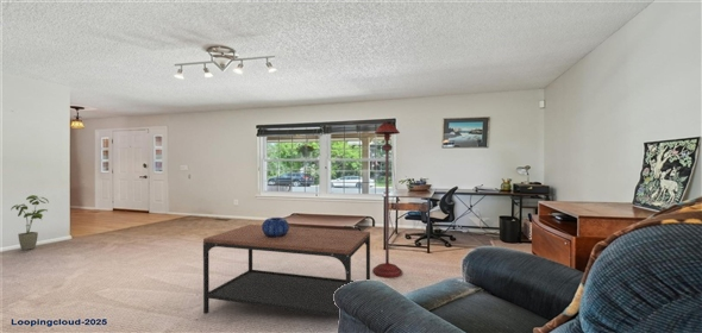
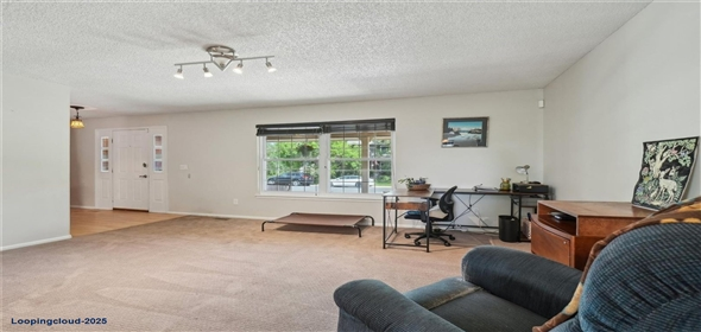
- coffee table (290, 274)
- house plant (32, 219)
- floor lamp (387, 196)
- decorative bowl (275, 226)
